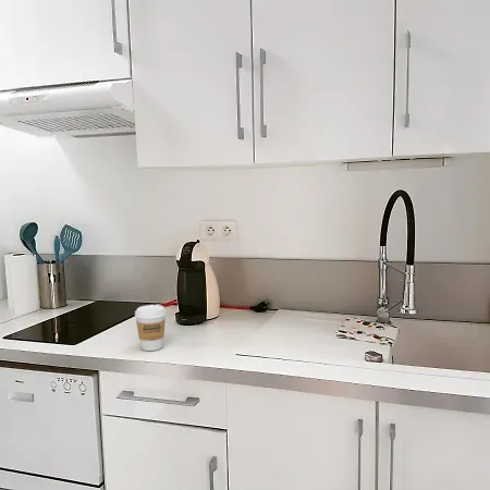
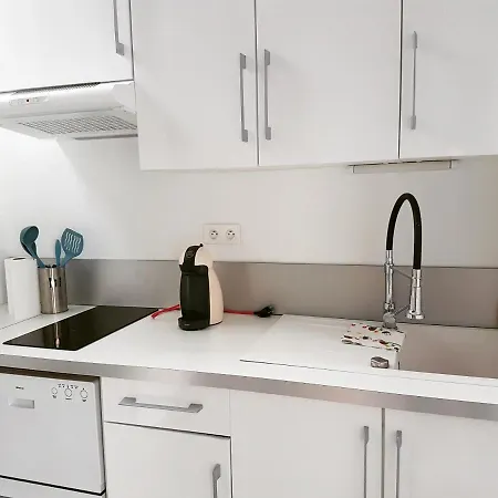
- coffee cup (150, 327)
